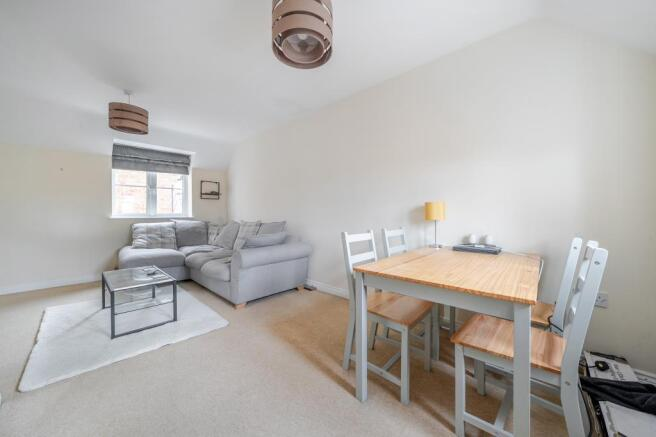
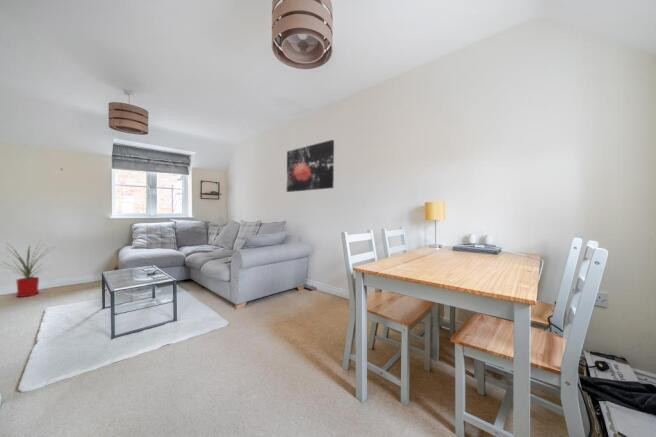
+ wall art (308, 168)
+ house plant (28, 268)
